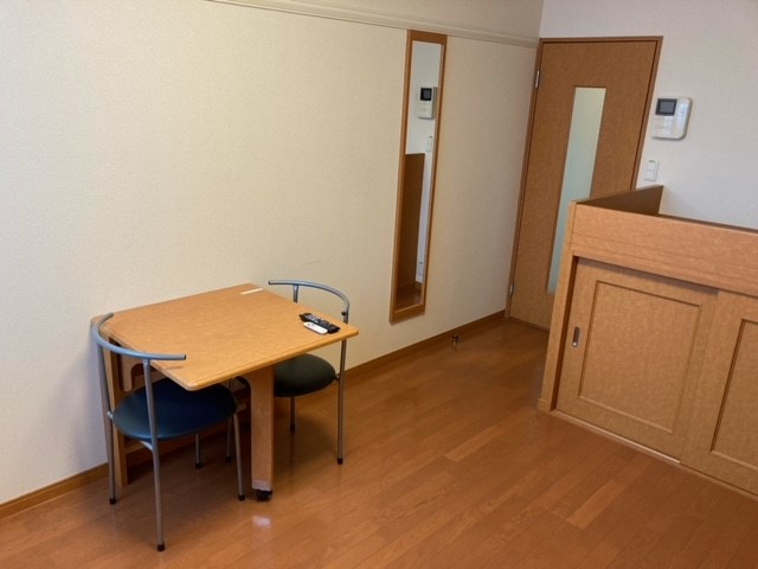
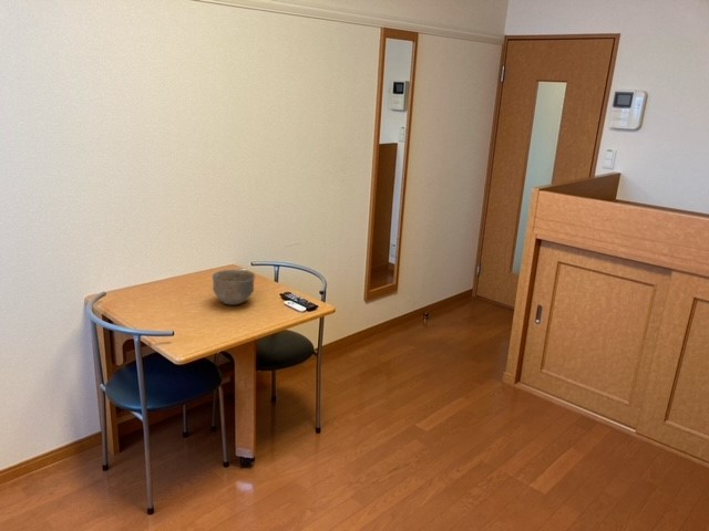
+ bowl (234, 289)
